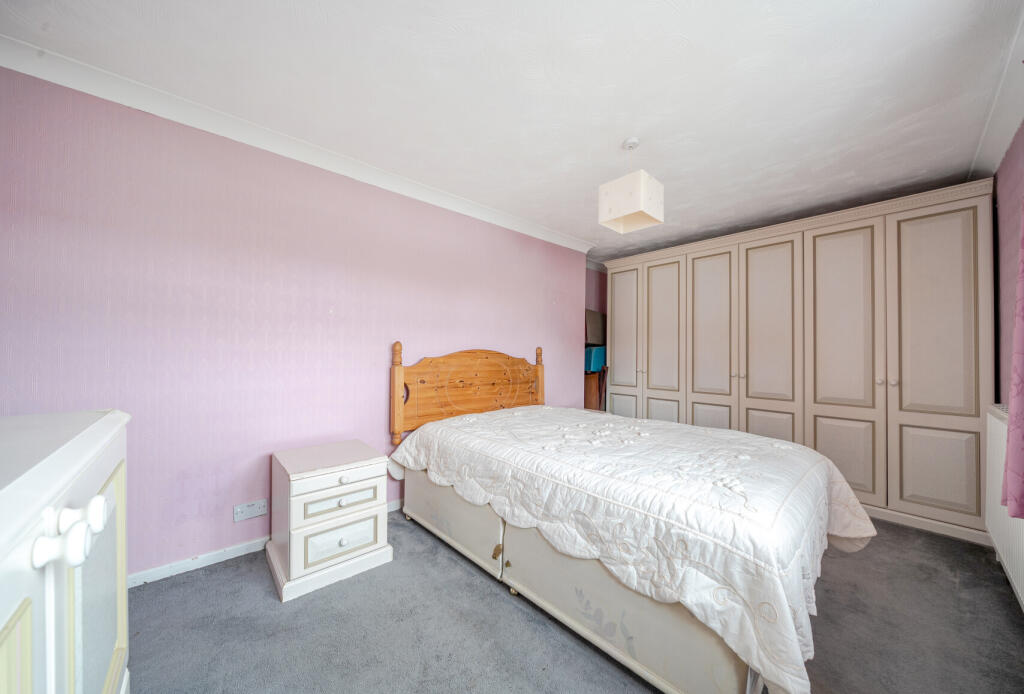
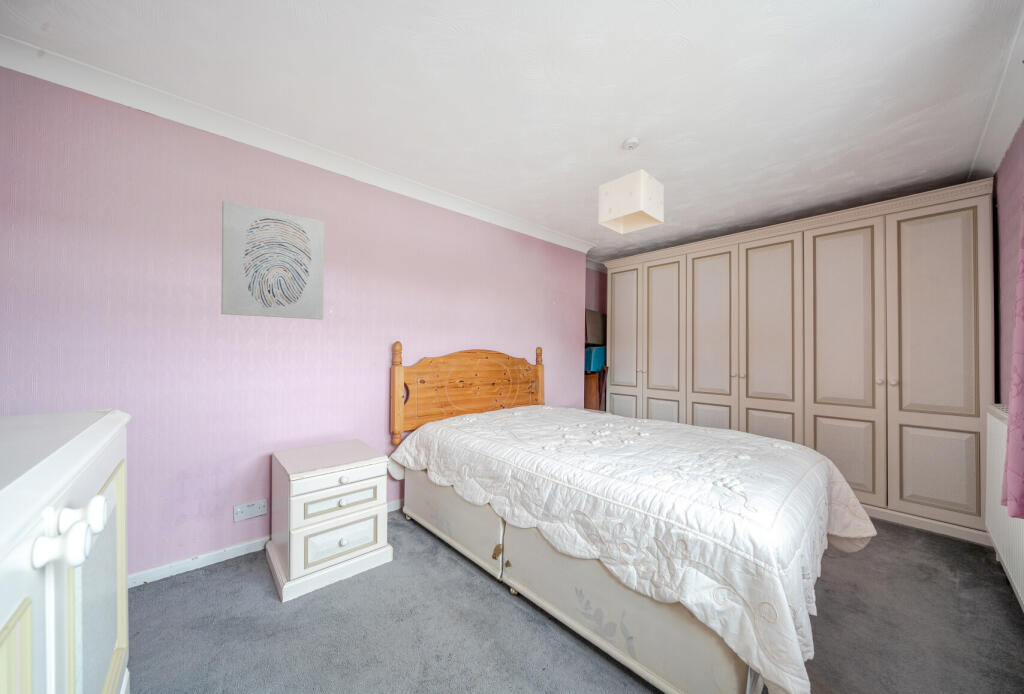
+ wall art (276, 264)
